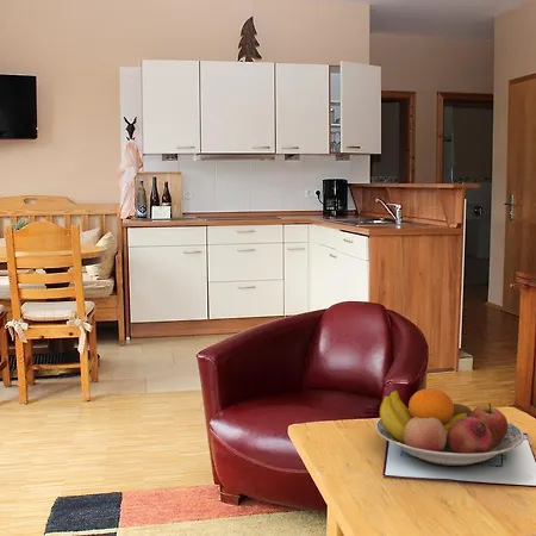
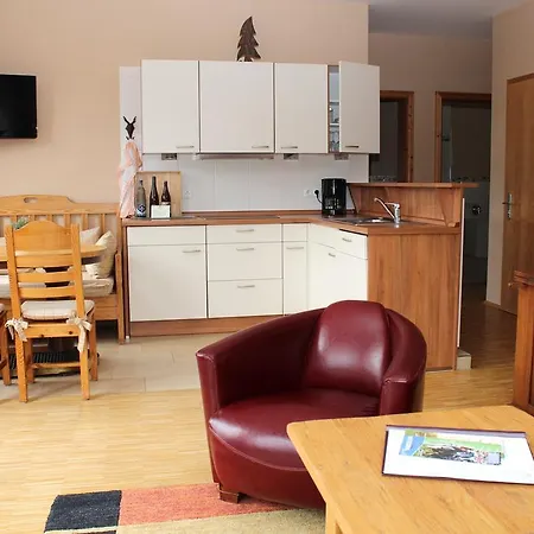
- fruit bowl (448, 423)
